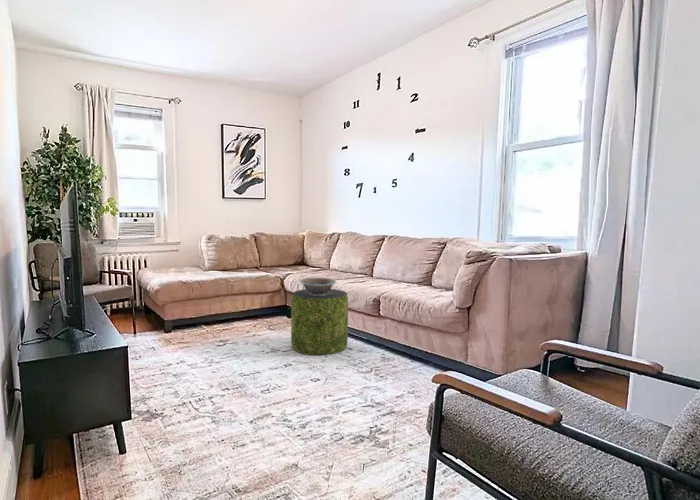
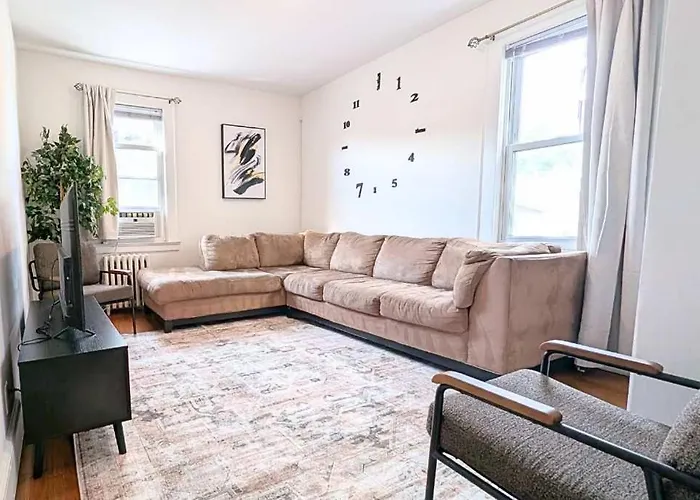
- decorative bowl (318, 287)
- pouf (319, 320)
